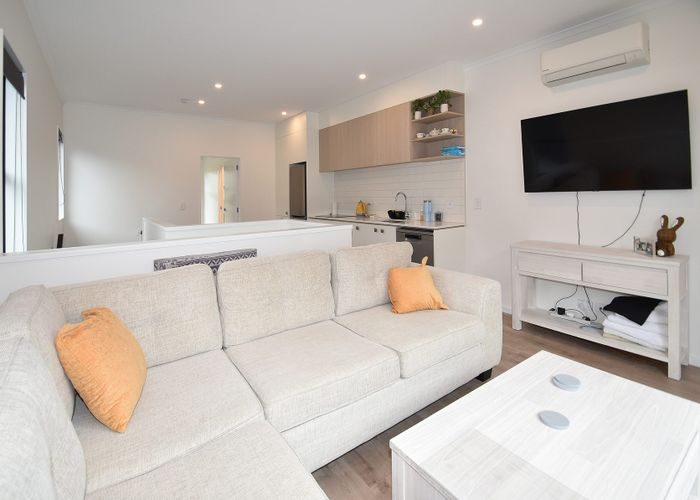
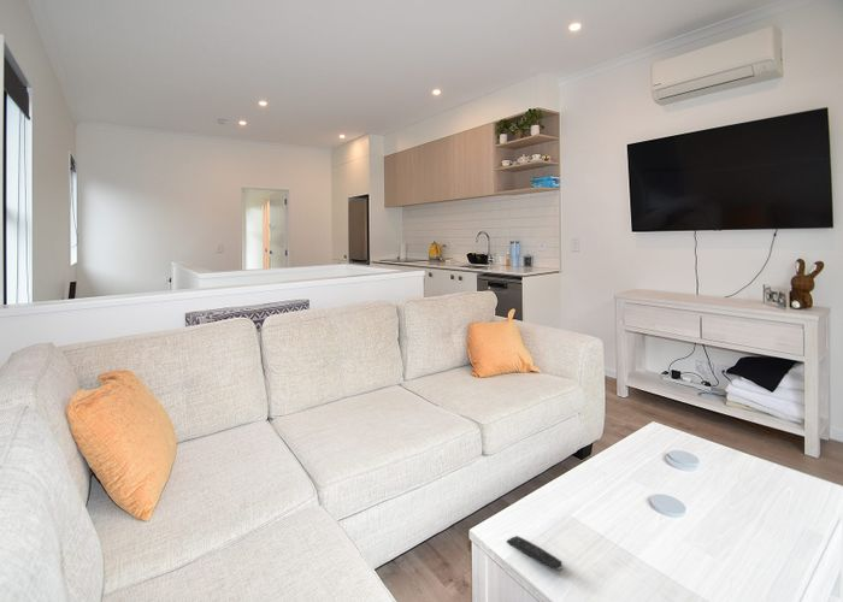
+ remote control (535, 553)
